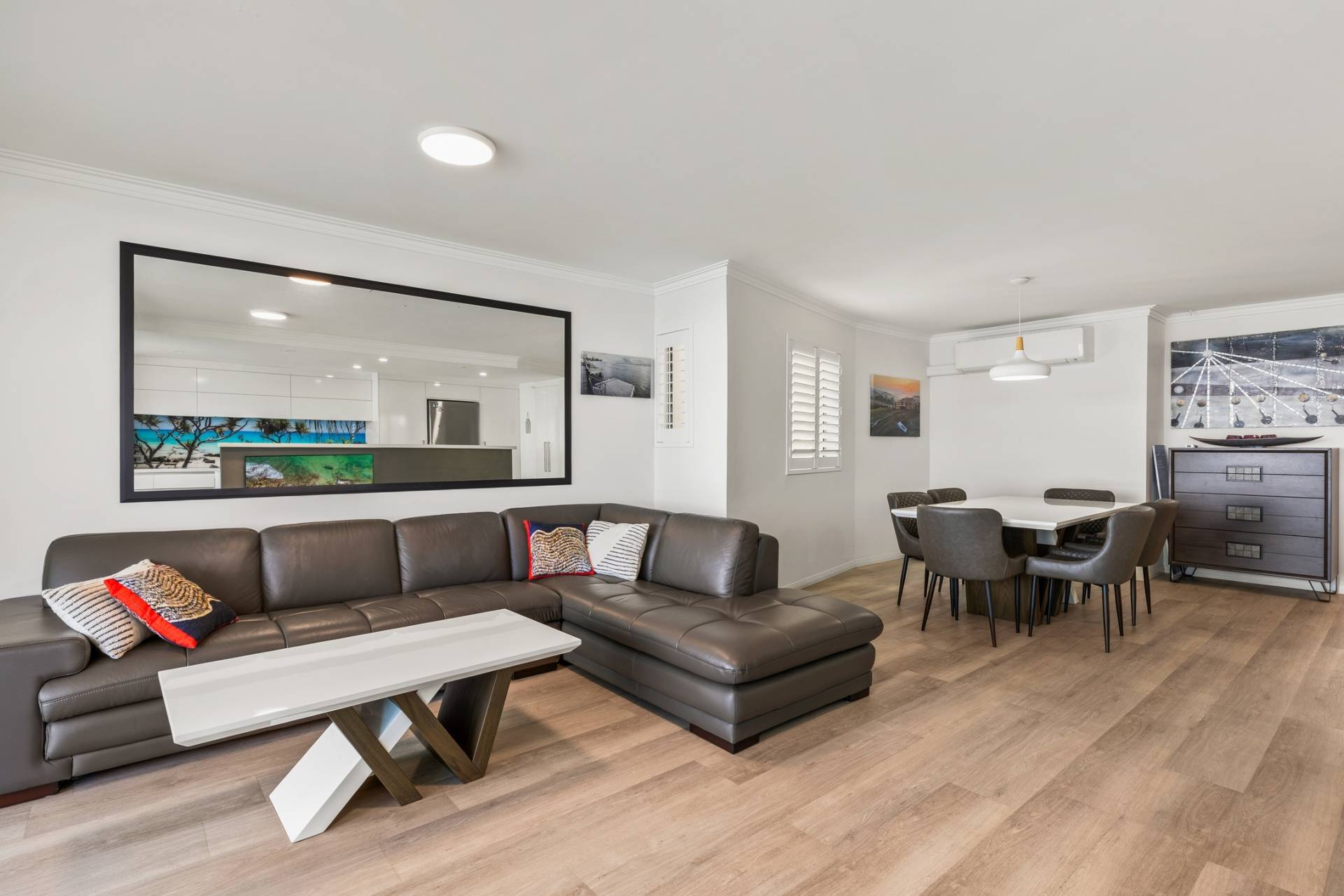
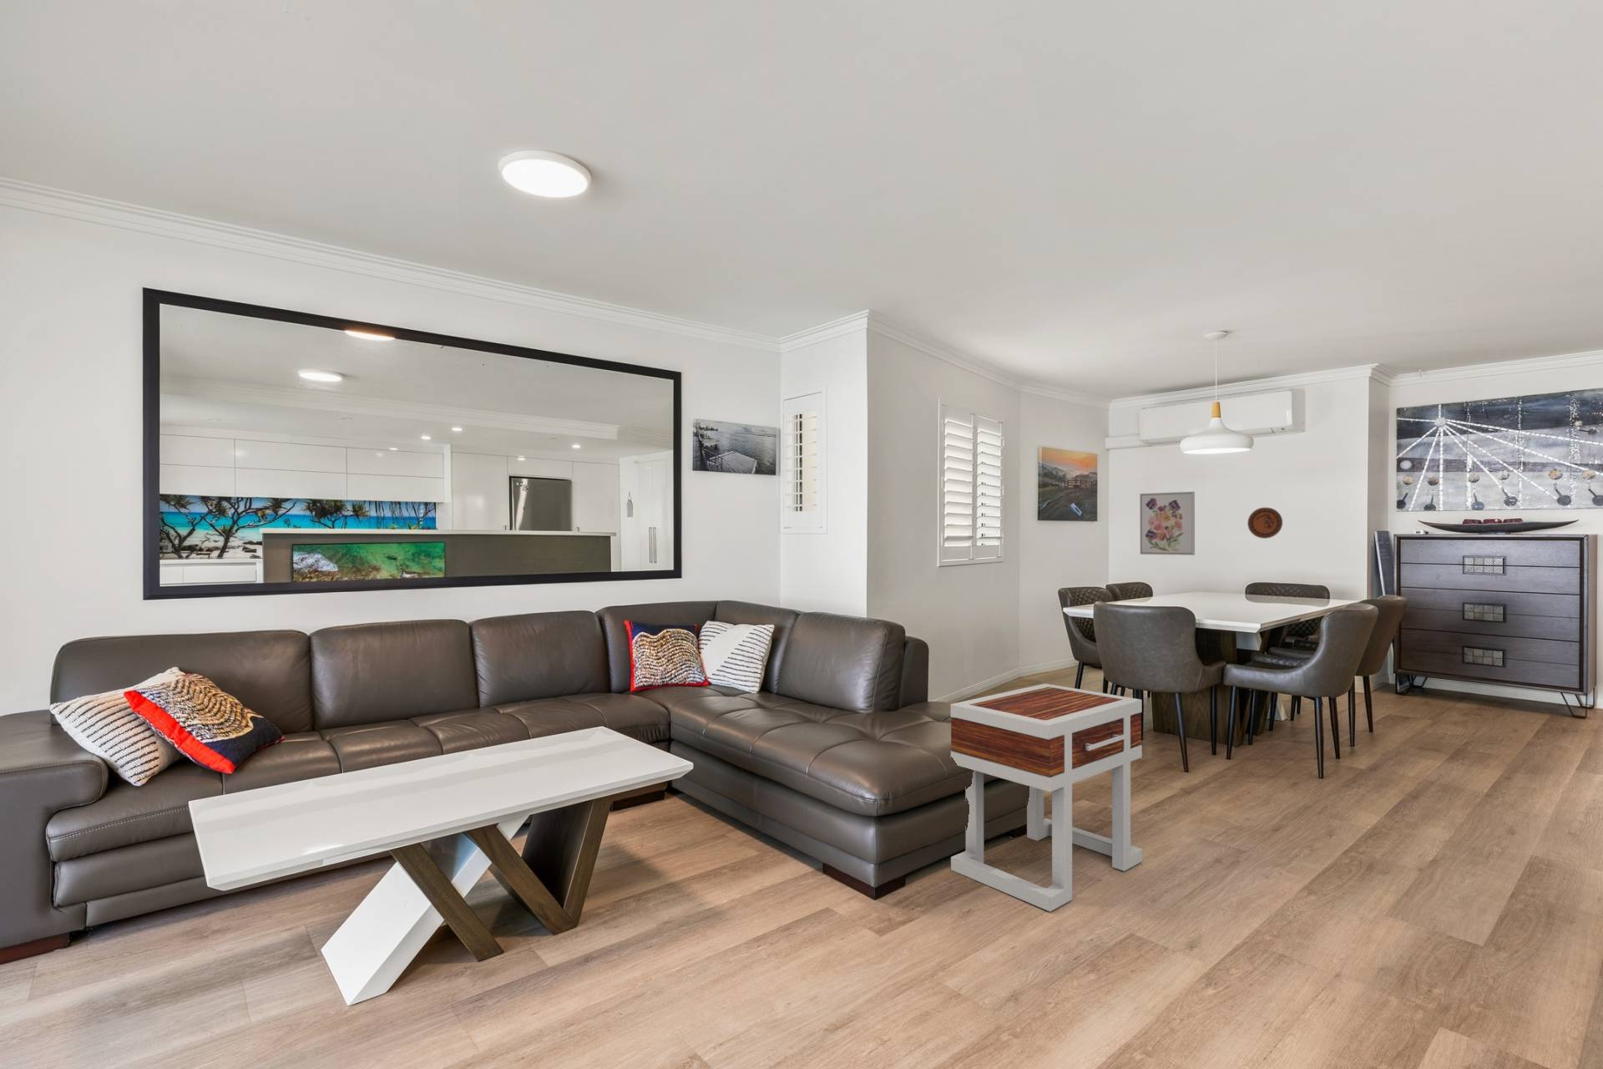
+ wall art (1166, 524)
+ side table (1051, 784)
+ decorative plate (1264, 523)
